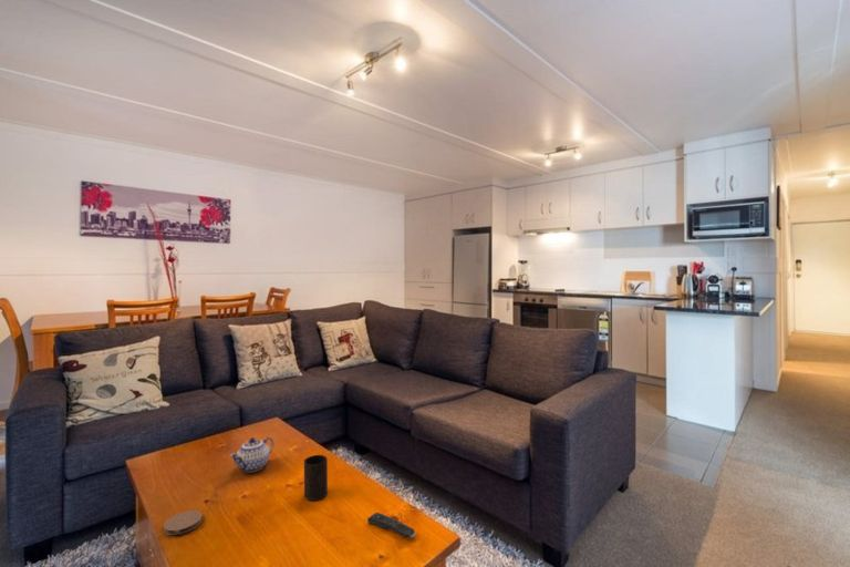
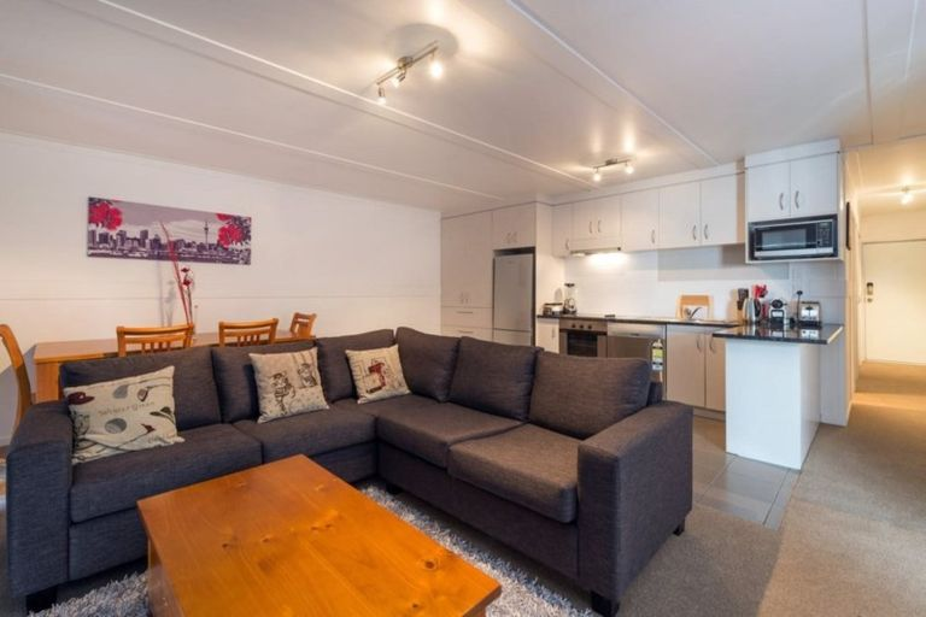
- remote control (392, 525)
- coaster (183, 522)
- teapot (252, 453)
- cup (315, 476)
